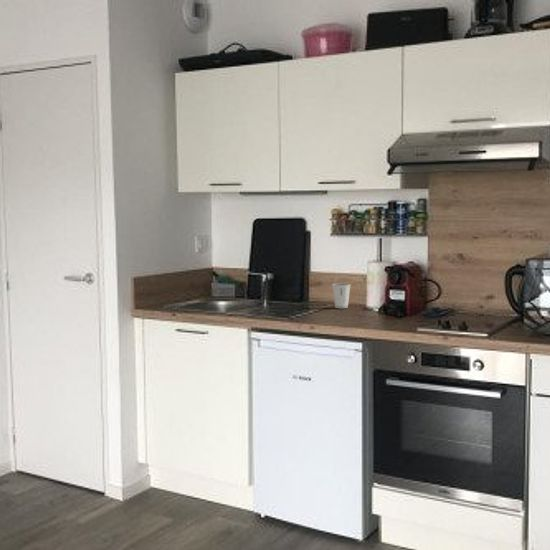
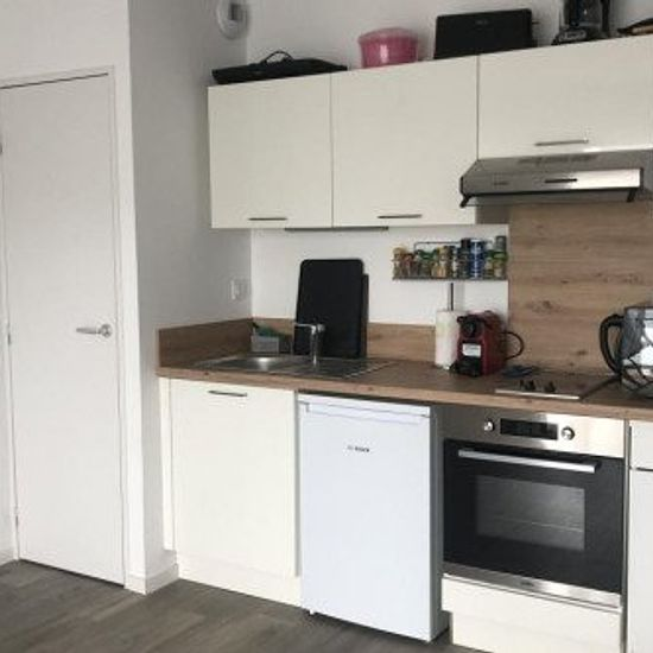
- dixie cup (341, 296)
